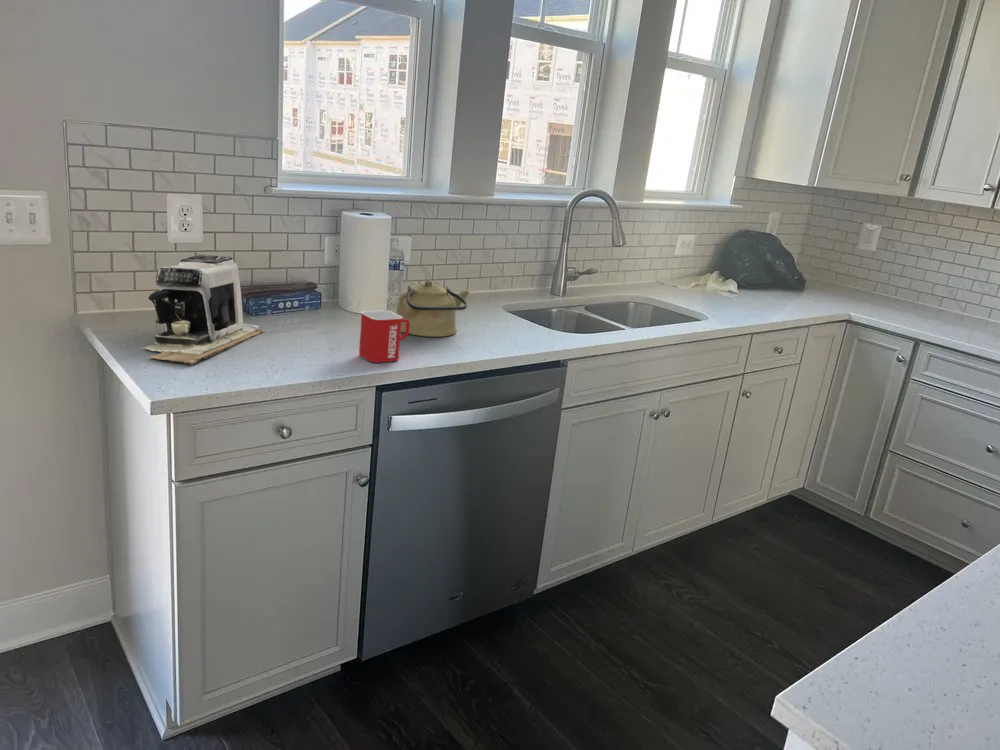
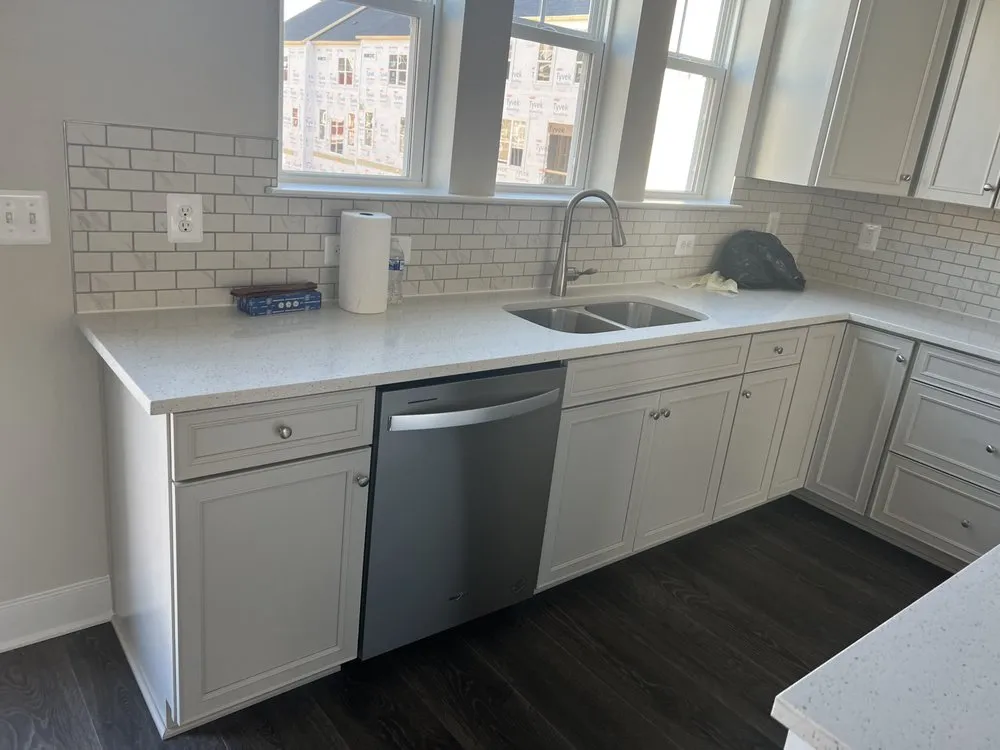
- kettle (433, 304)
- coffee maker (209, 302)
- mug (387, 335)
